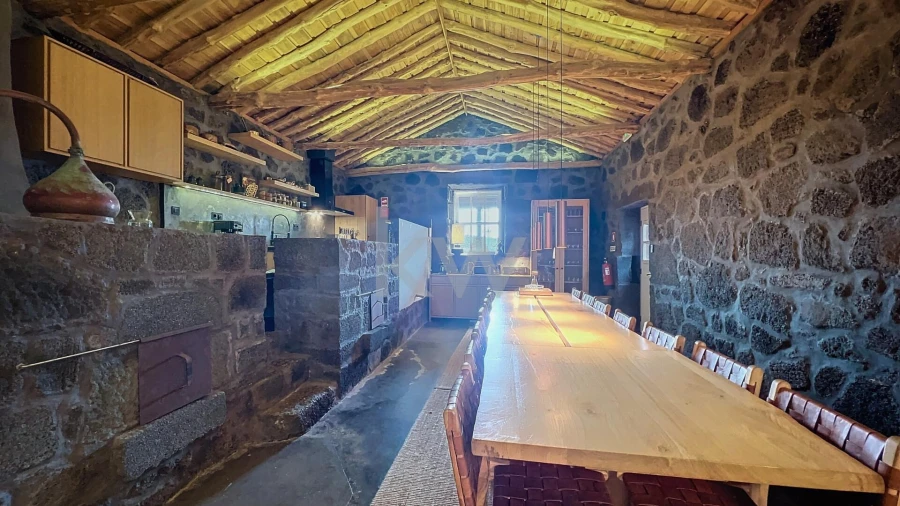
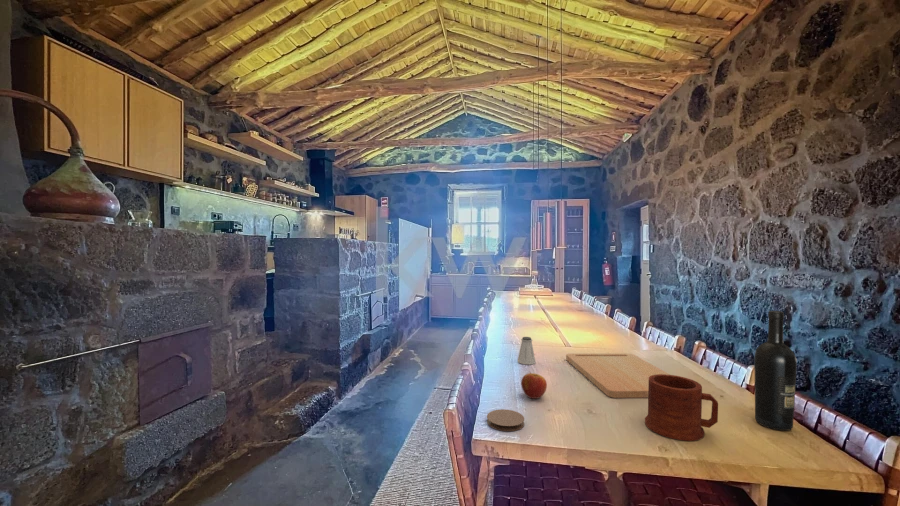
+ mug (679, 406)
+ wine bottle (774, 368)
+ coaster (505, 419)
+ apple (533, 384)
+ saltshaker (526, 349)
+ cutting board (622, 372)
